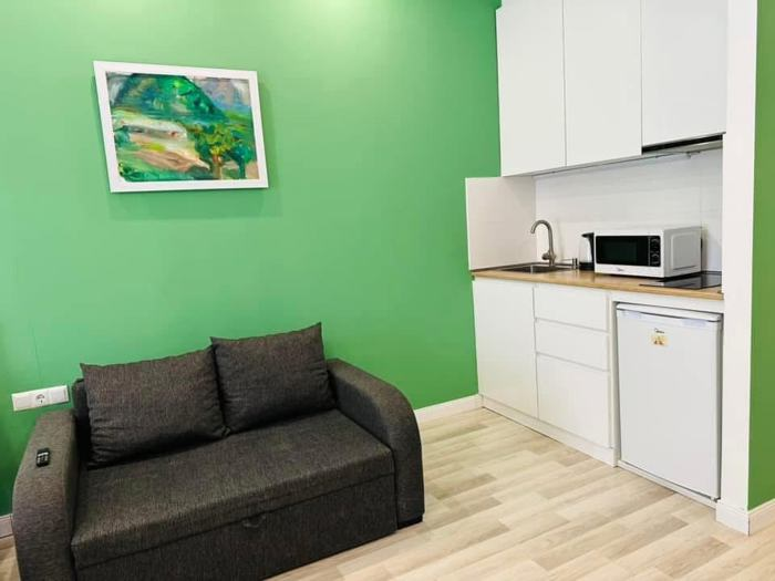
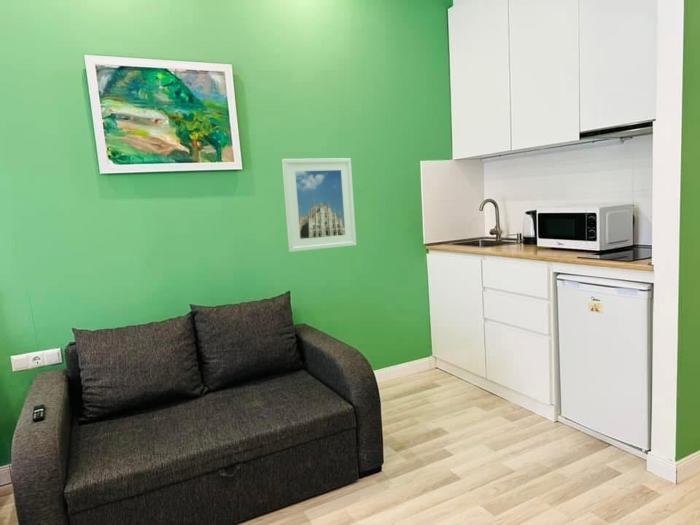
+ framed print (320, 203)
